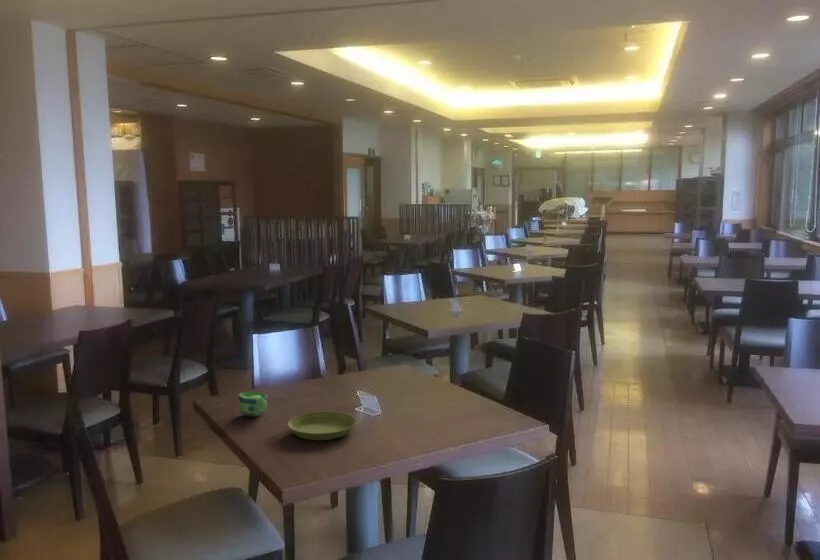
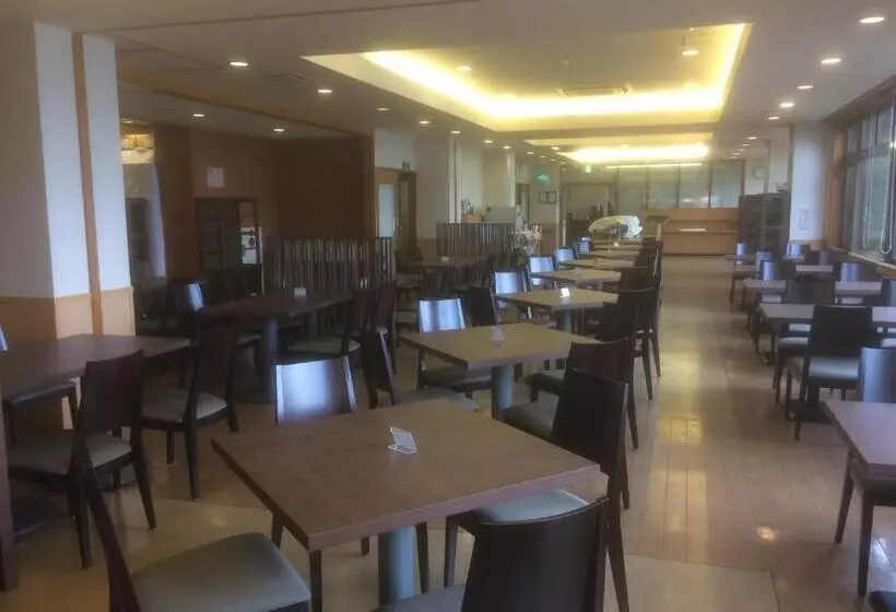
- saucer (322, 426)
- cup (256, 404)
